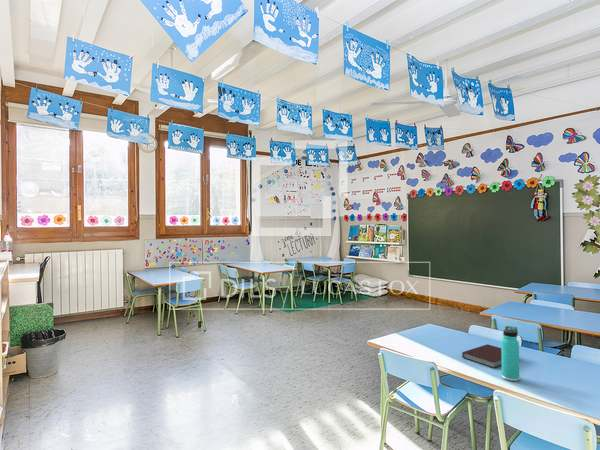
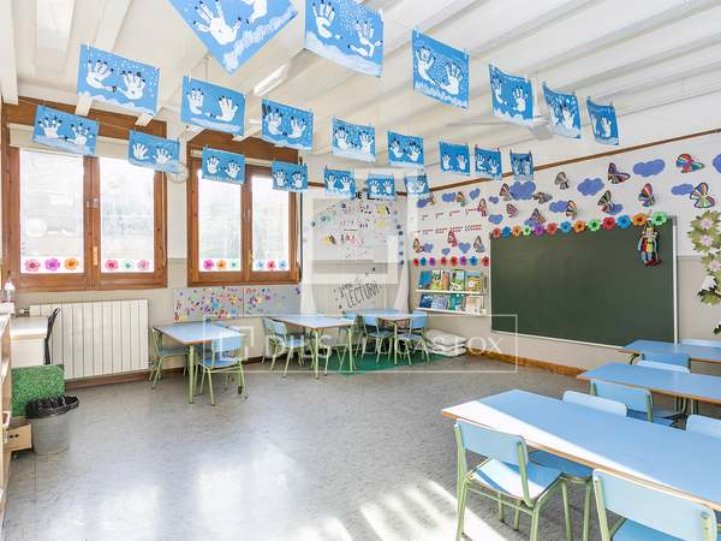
- thermos bottle (510, 352)
- notebook (490, 355)
